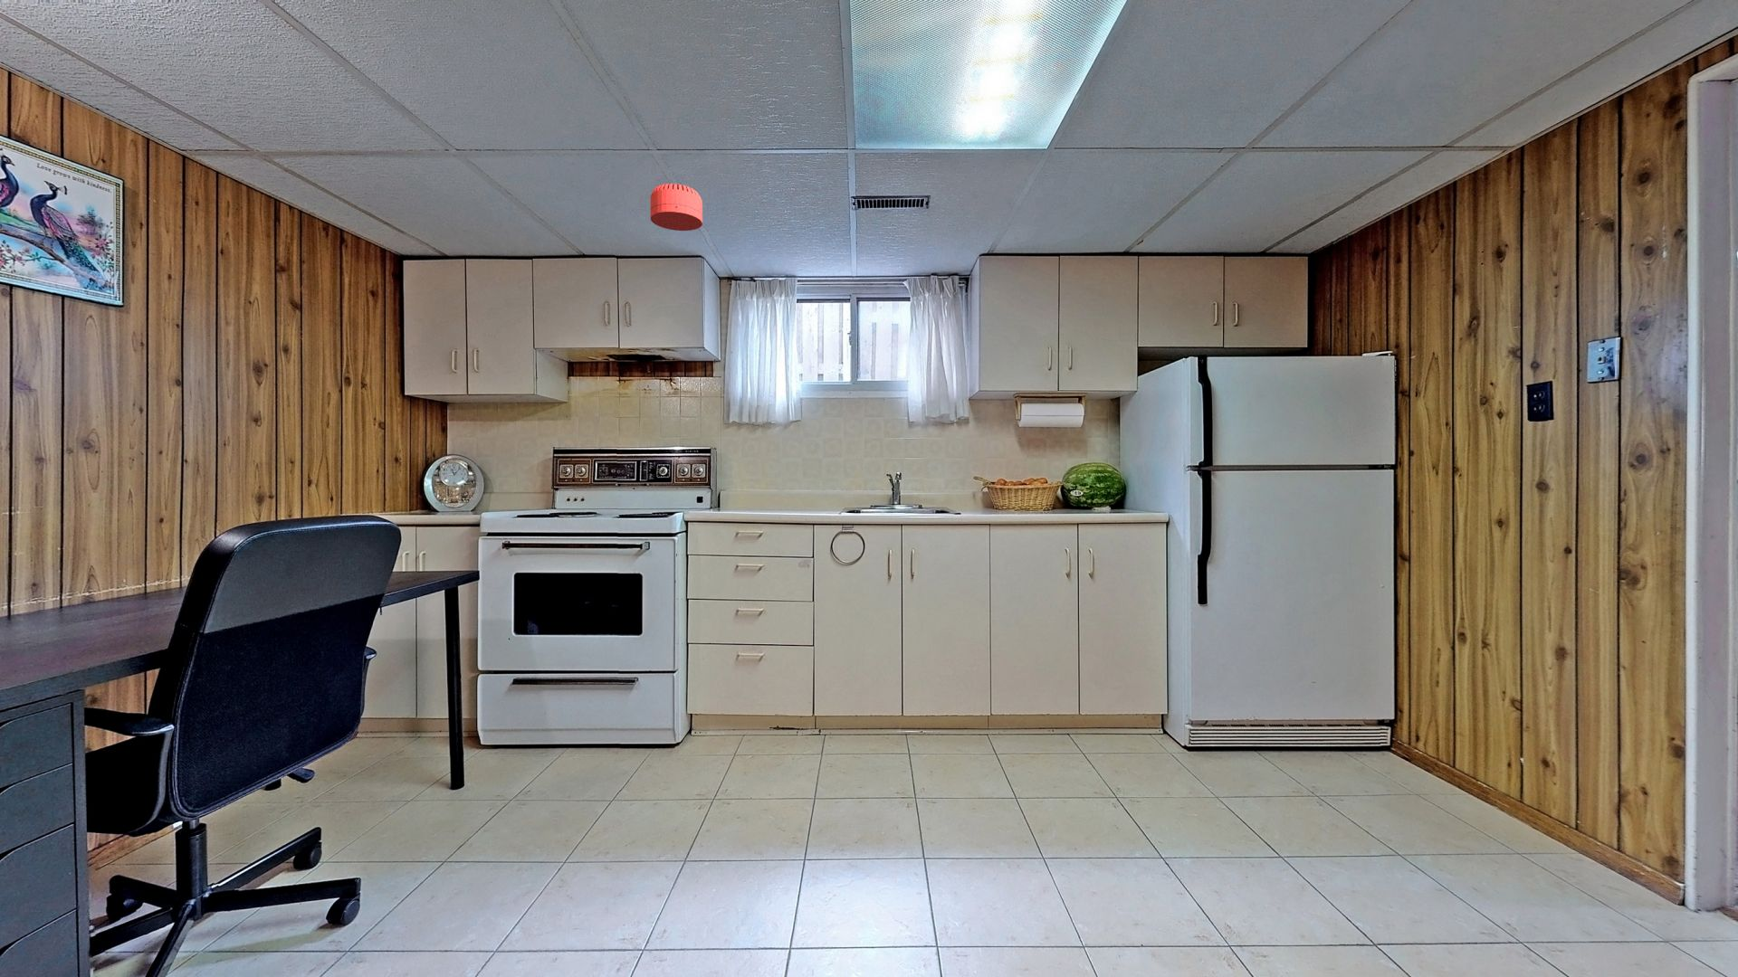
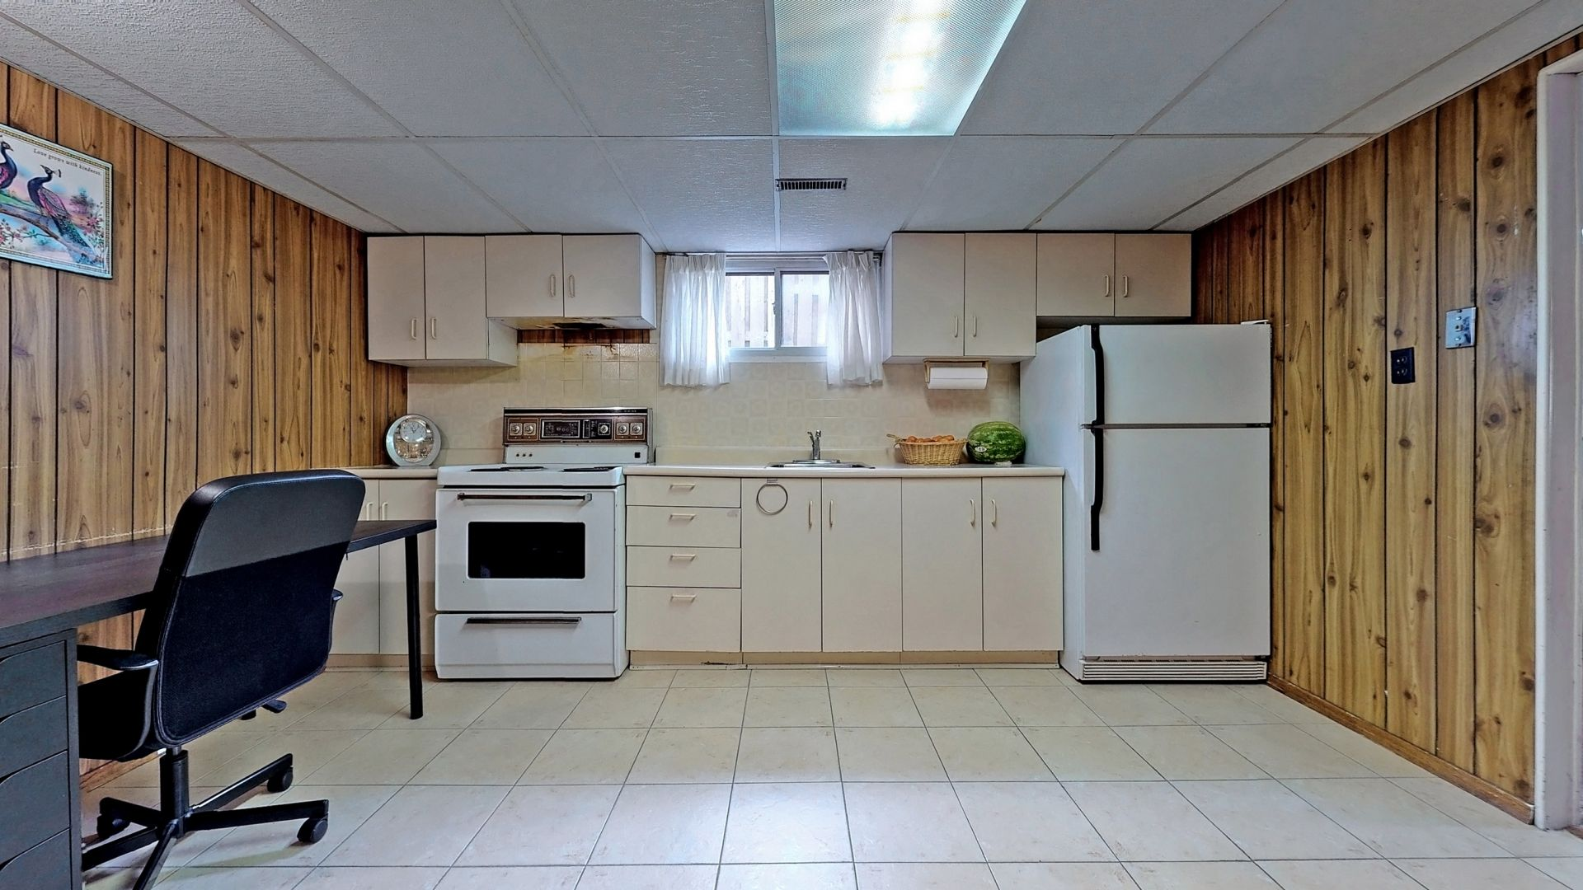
- smoke detector (676, 206)
